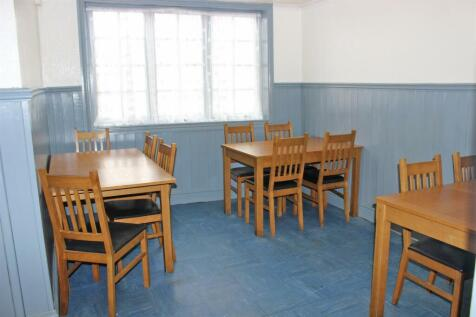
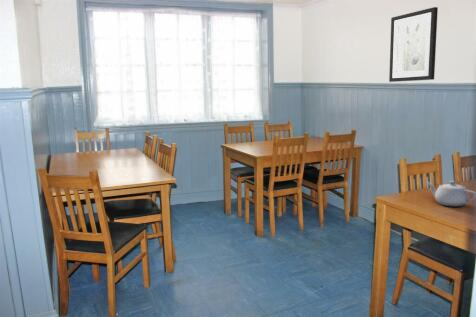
+ wall art (411, 47)
+ teapot (450, 192)
